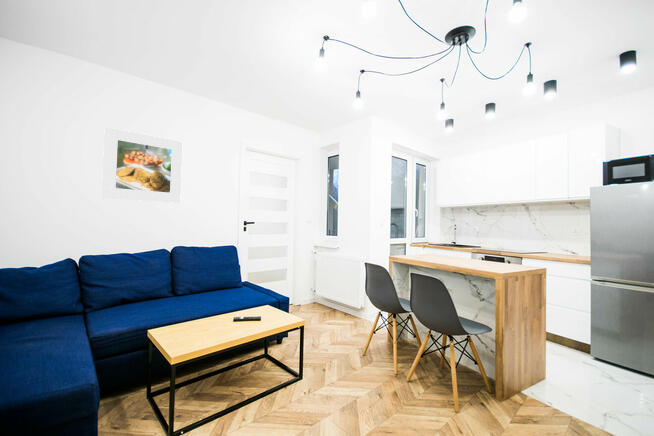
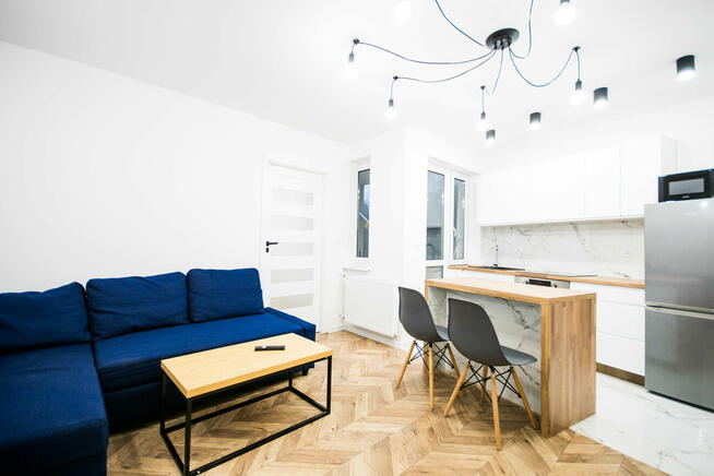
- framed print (145, 167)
